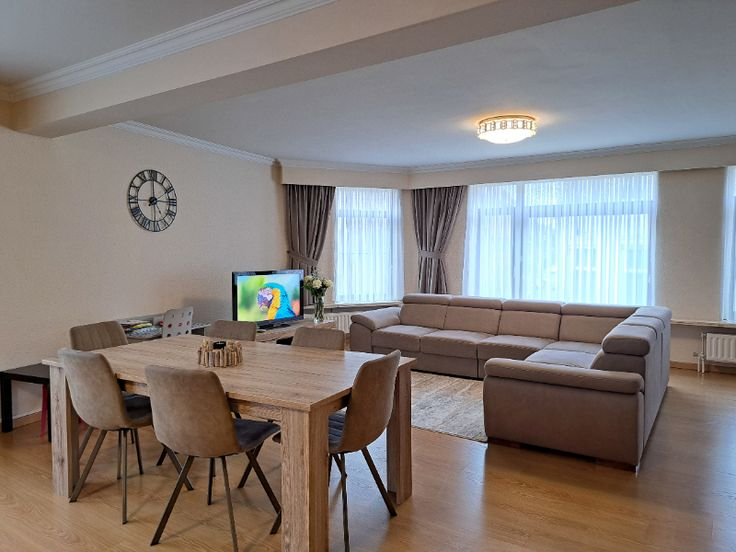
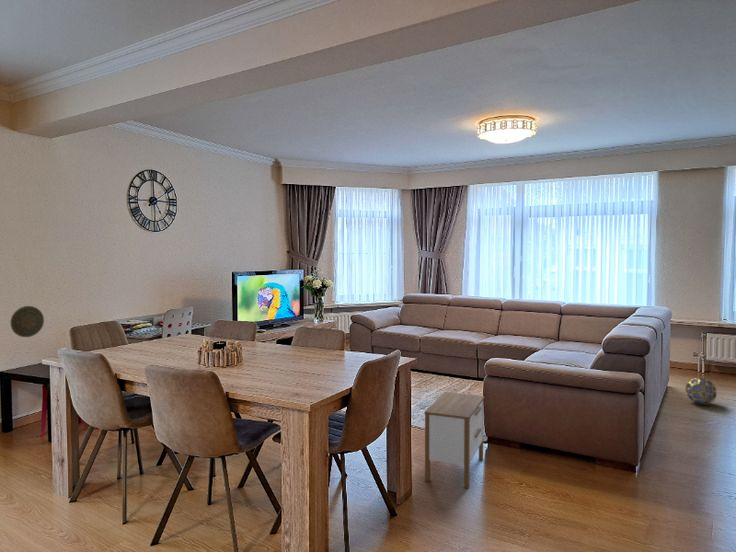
+ ball (700, 390)
+ decorative plate (28, 321)
+ nightstand (456, 436)
